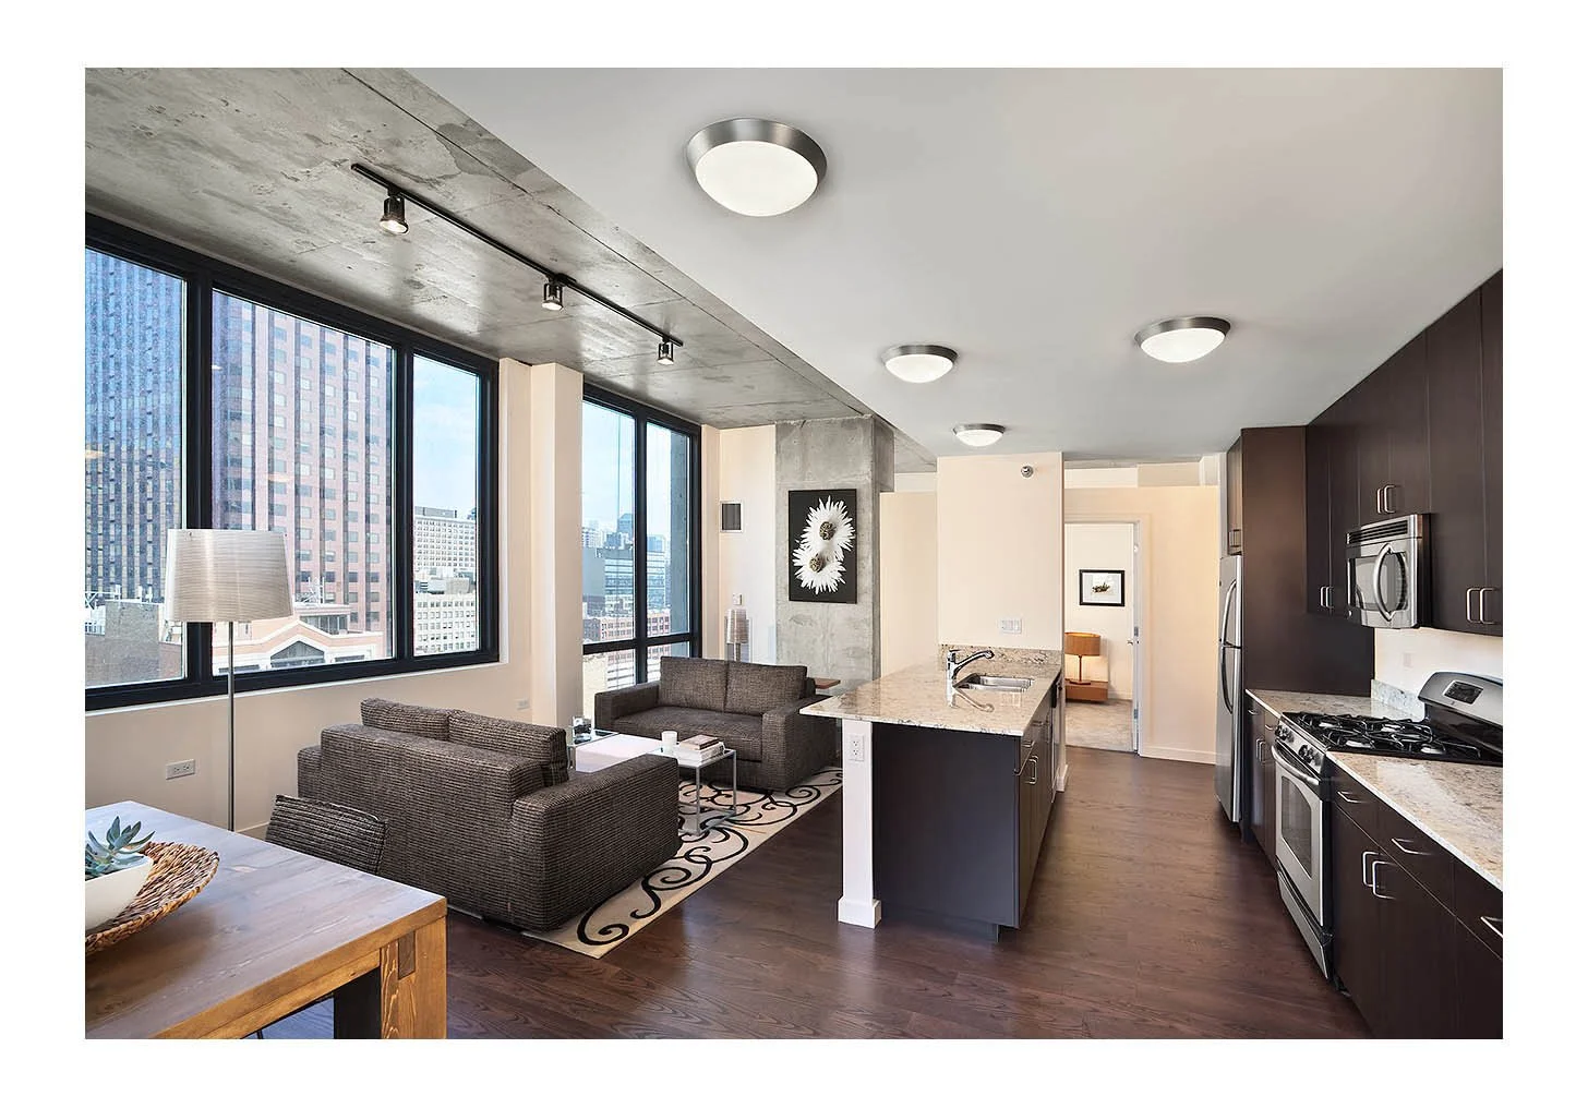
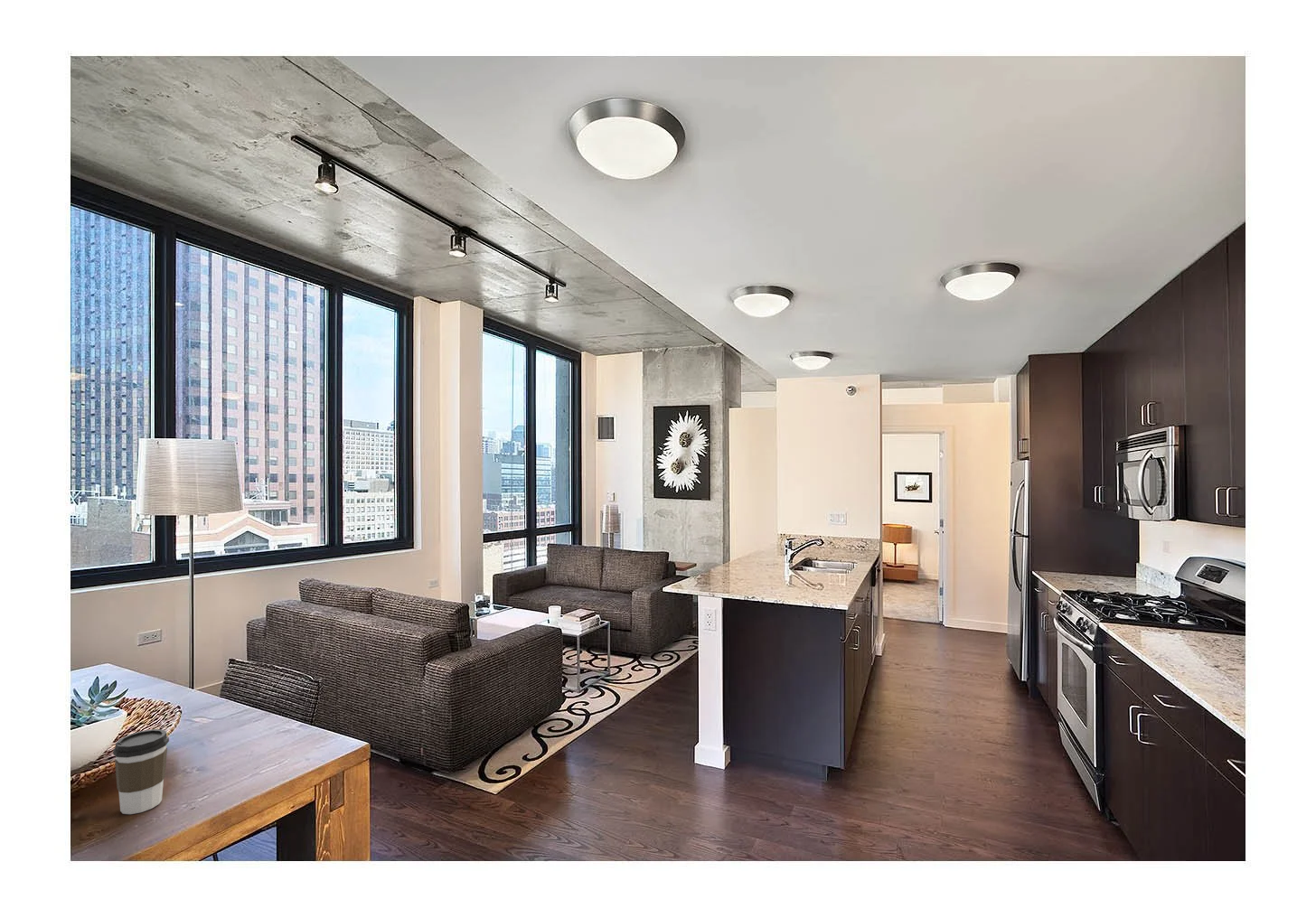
+ coffee cup (141, 771)
